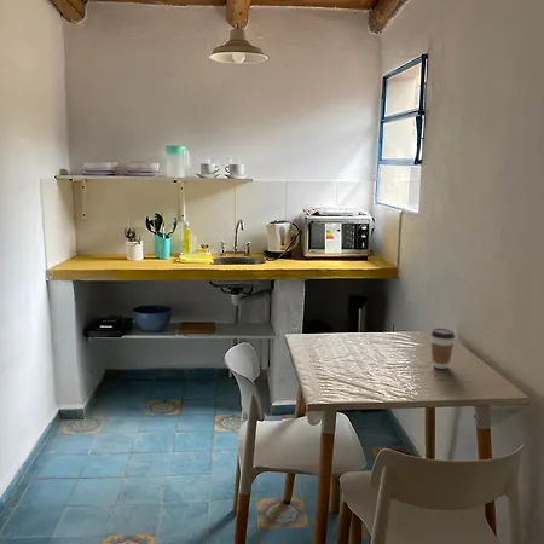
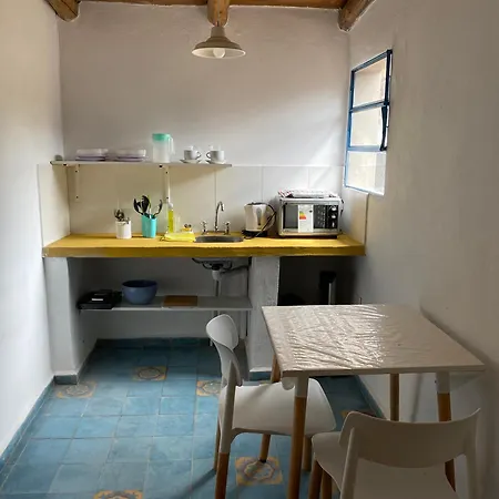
- coffee cup (441, 348)
